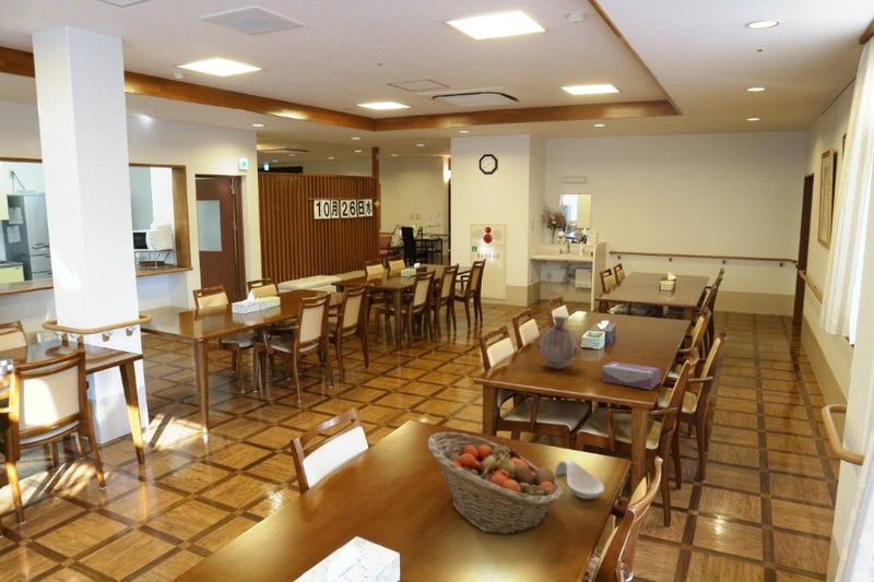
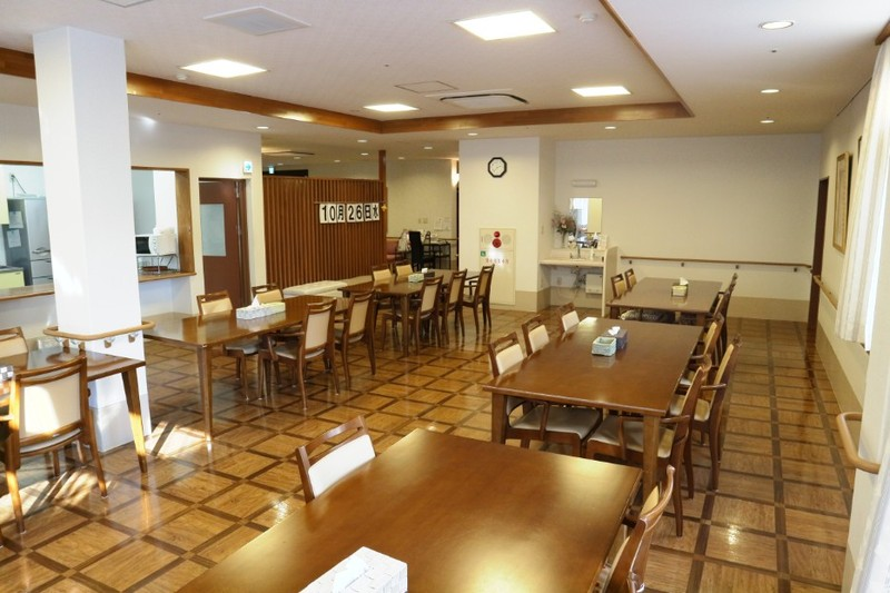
- fruit basket (492, 475)
- spoon rest (576, 477)
- vase (558, 342)
- tissue box (630, 373)
